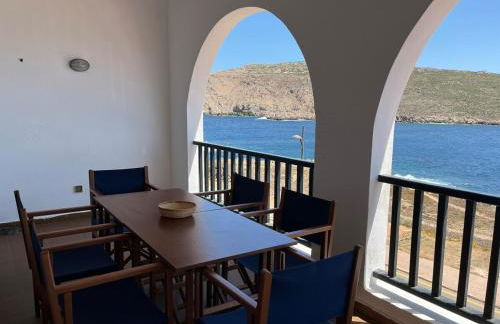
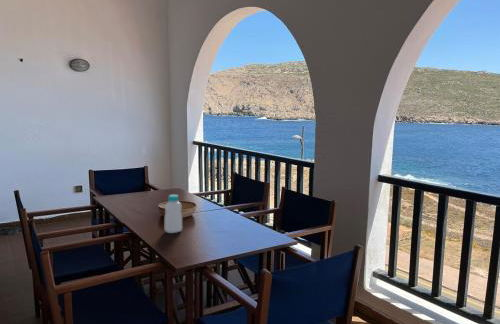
+ bottle (173, 213)
